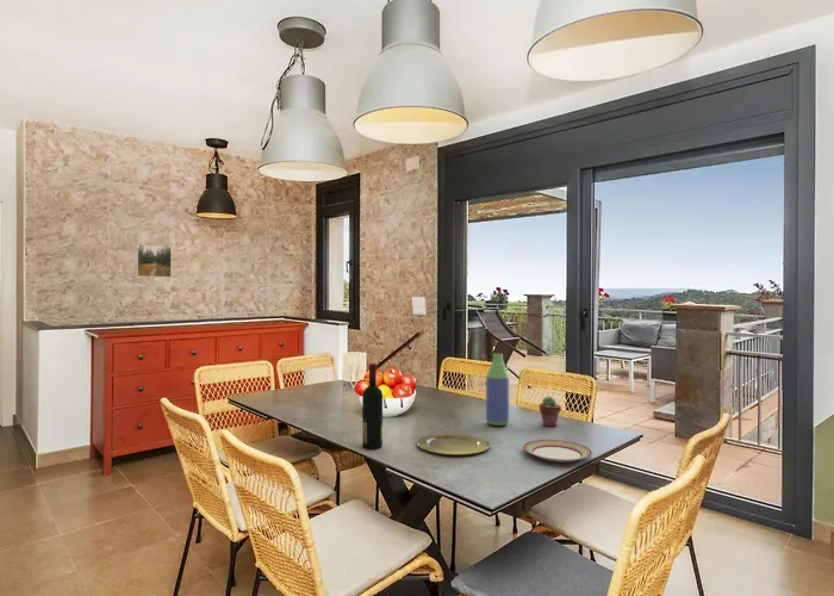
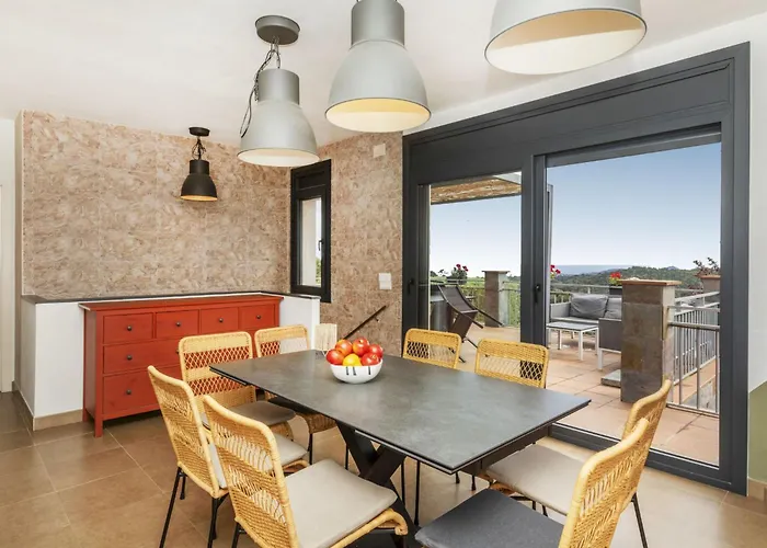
- alcohol (372, 404)
- potted succulent (549, 410)
- plate (453, 443)
- bottle (497, 389)
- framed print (154, 261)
- plate (556, 452)
